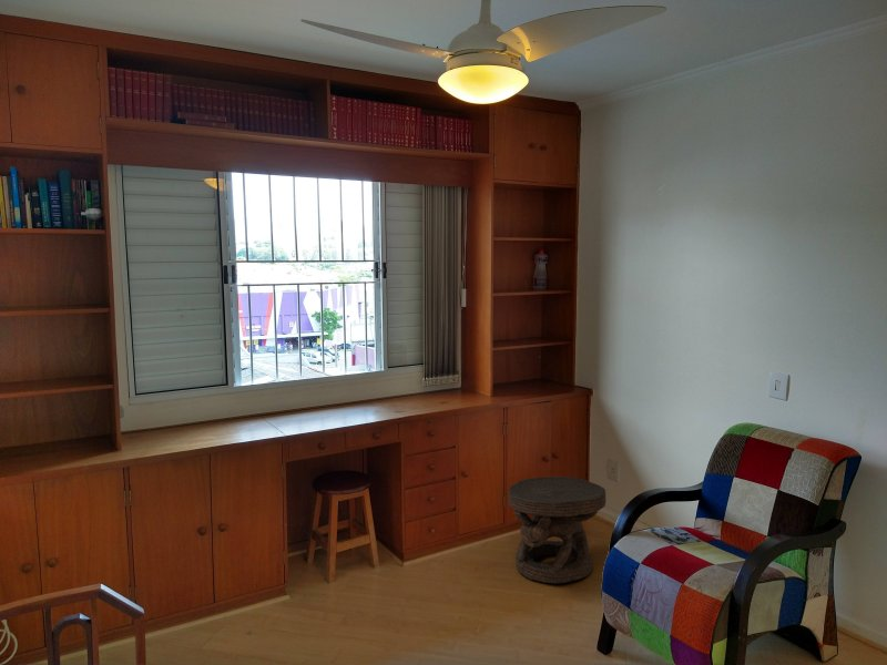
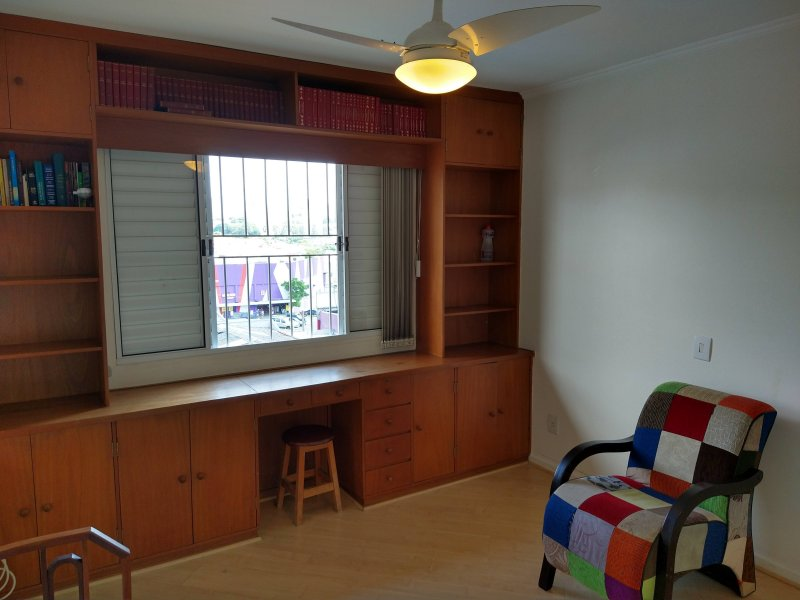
- carved stool (553, 526)
